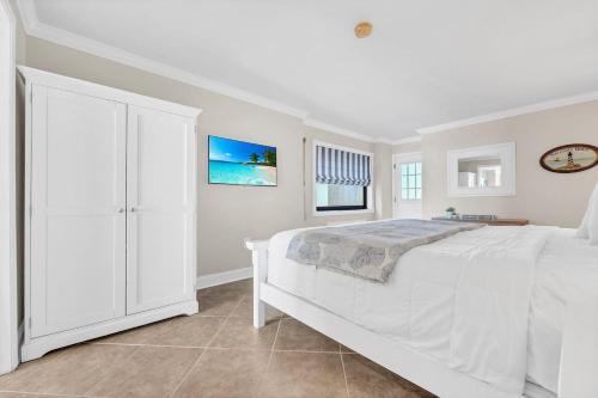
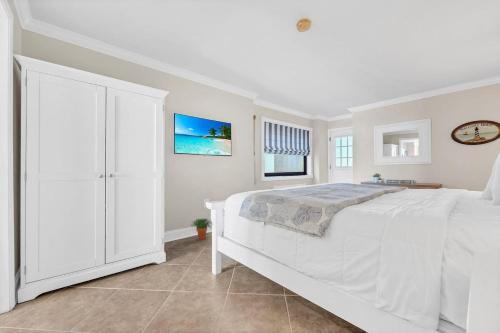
+ potted plant (202, 228)
